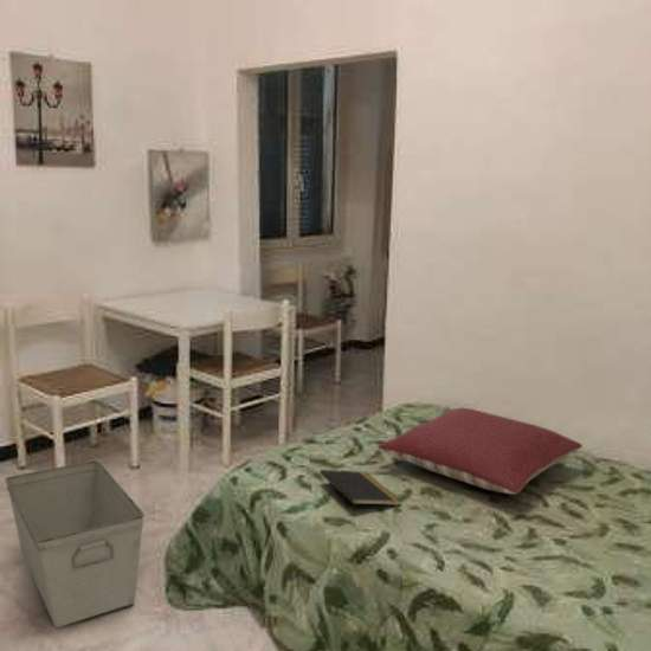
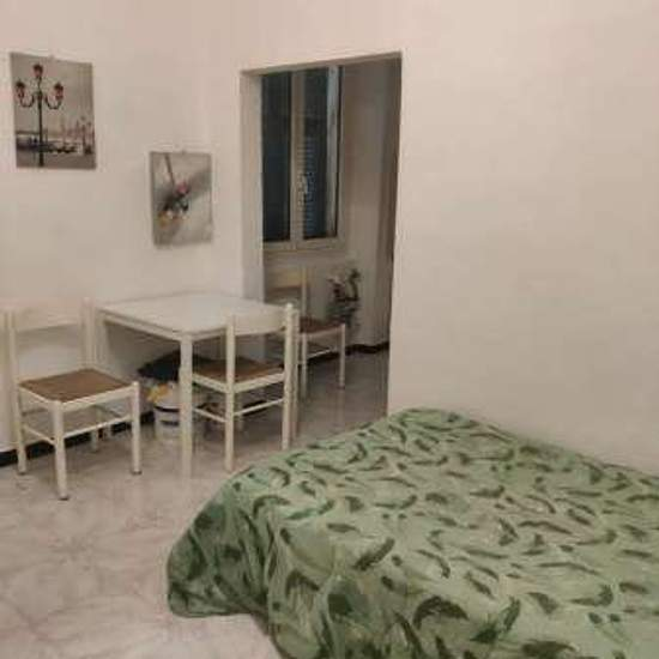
- pillow (481, 446)
- notepad (359, 486)
- storage bin (72, 535)
